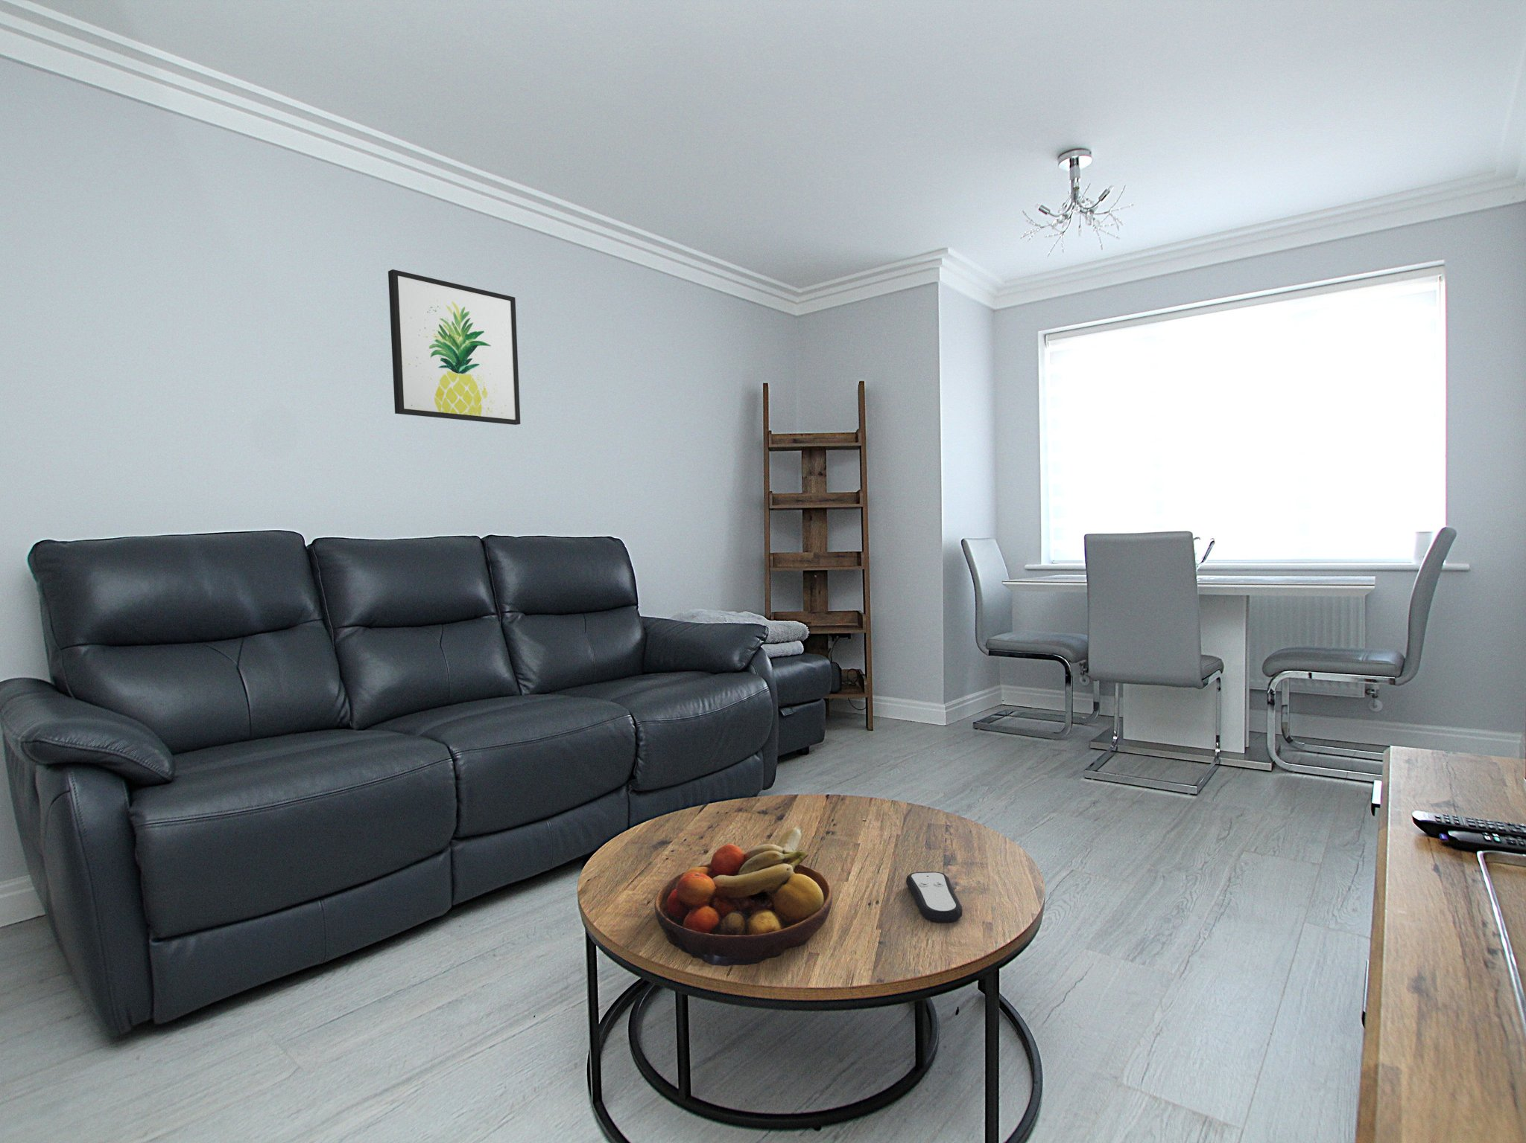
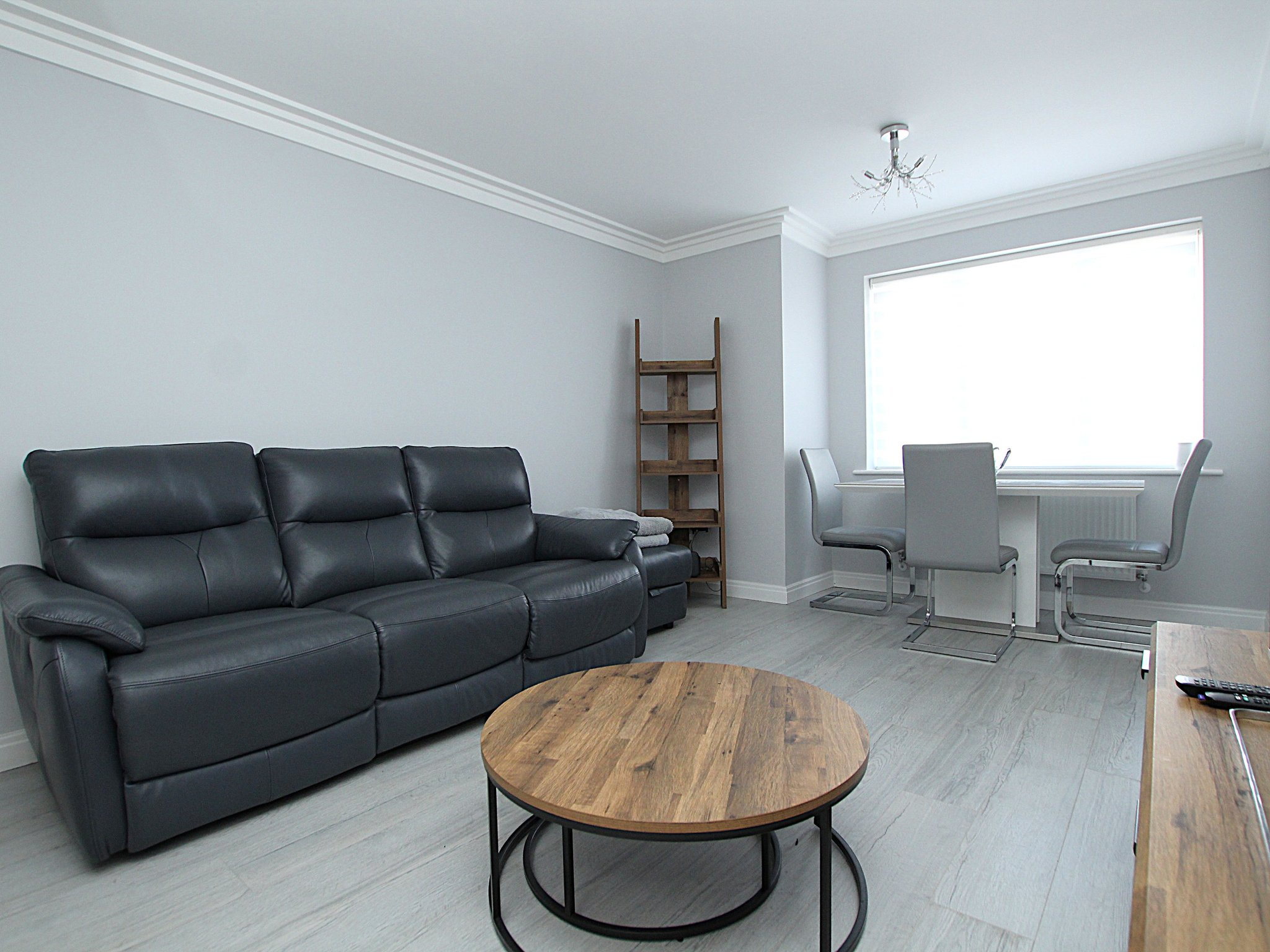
- remote control (935, 896)
- wall art (458, 352)
- fruit bowl (743, 885)
